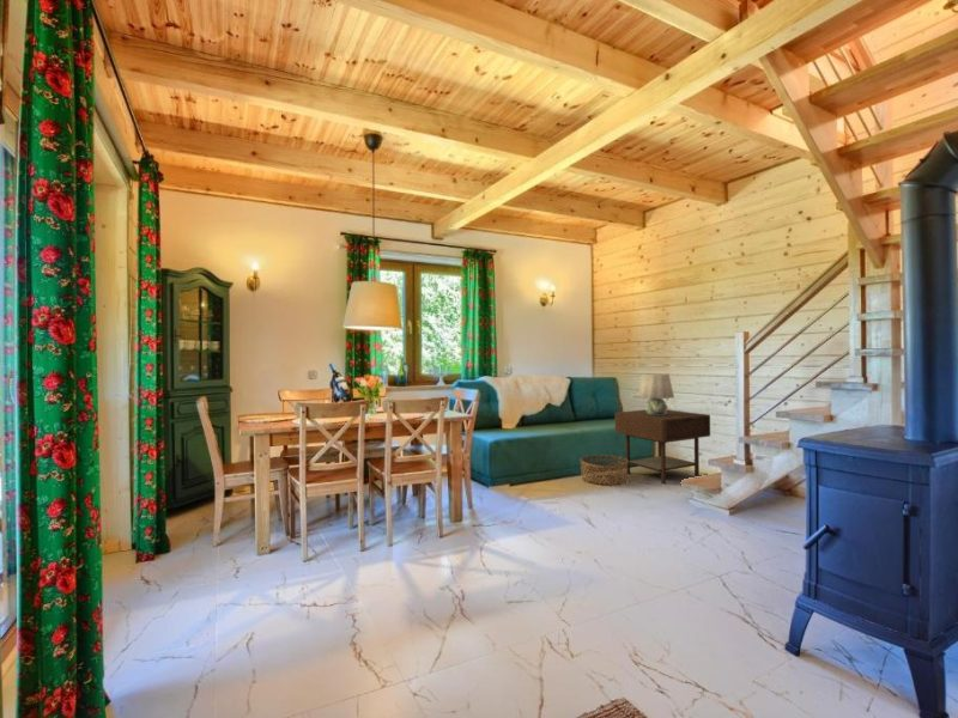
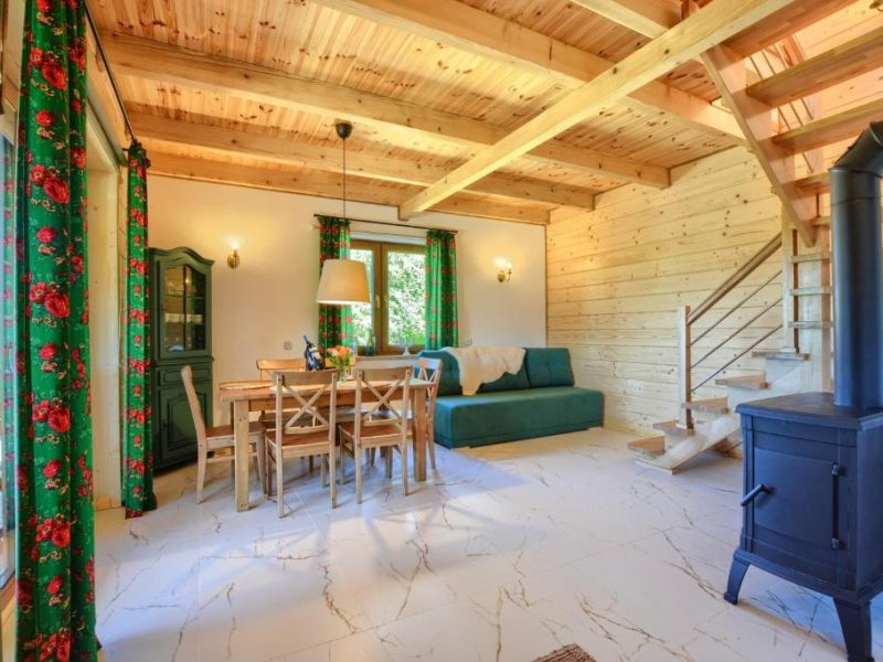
- side table (661, 444)
- basket (604, 469)
- table lamp (656, 394)
